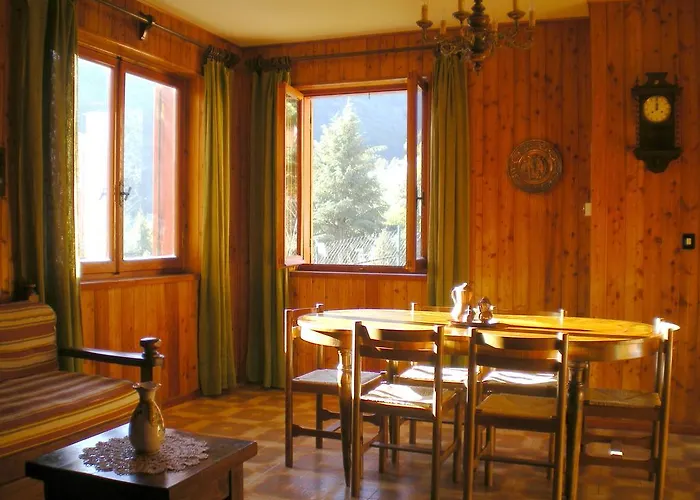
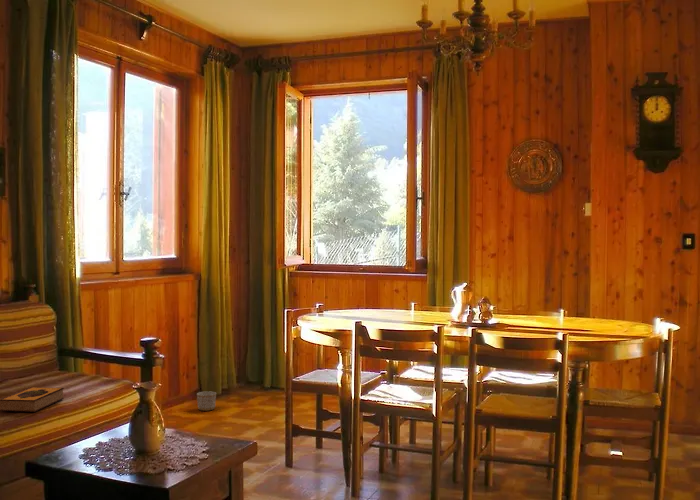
+ planter (206, 401)
+ hardback book (30, 399)
